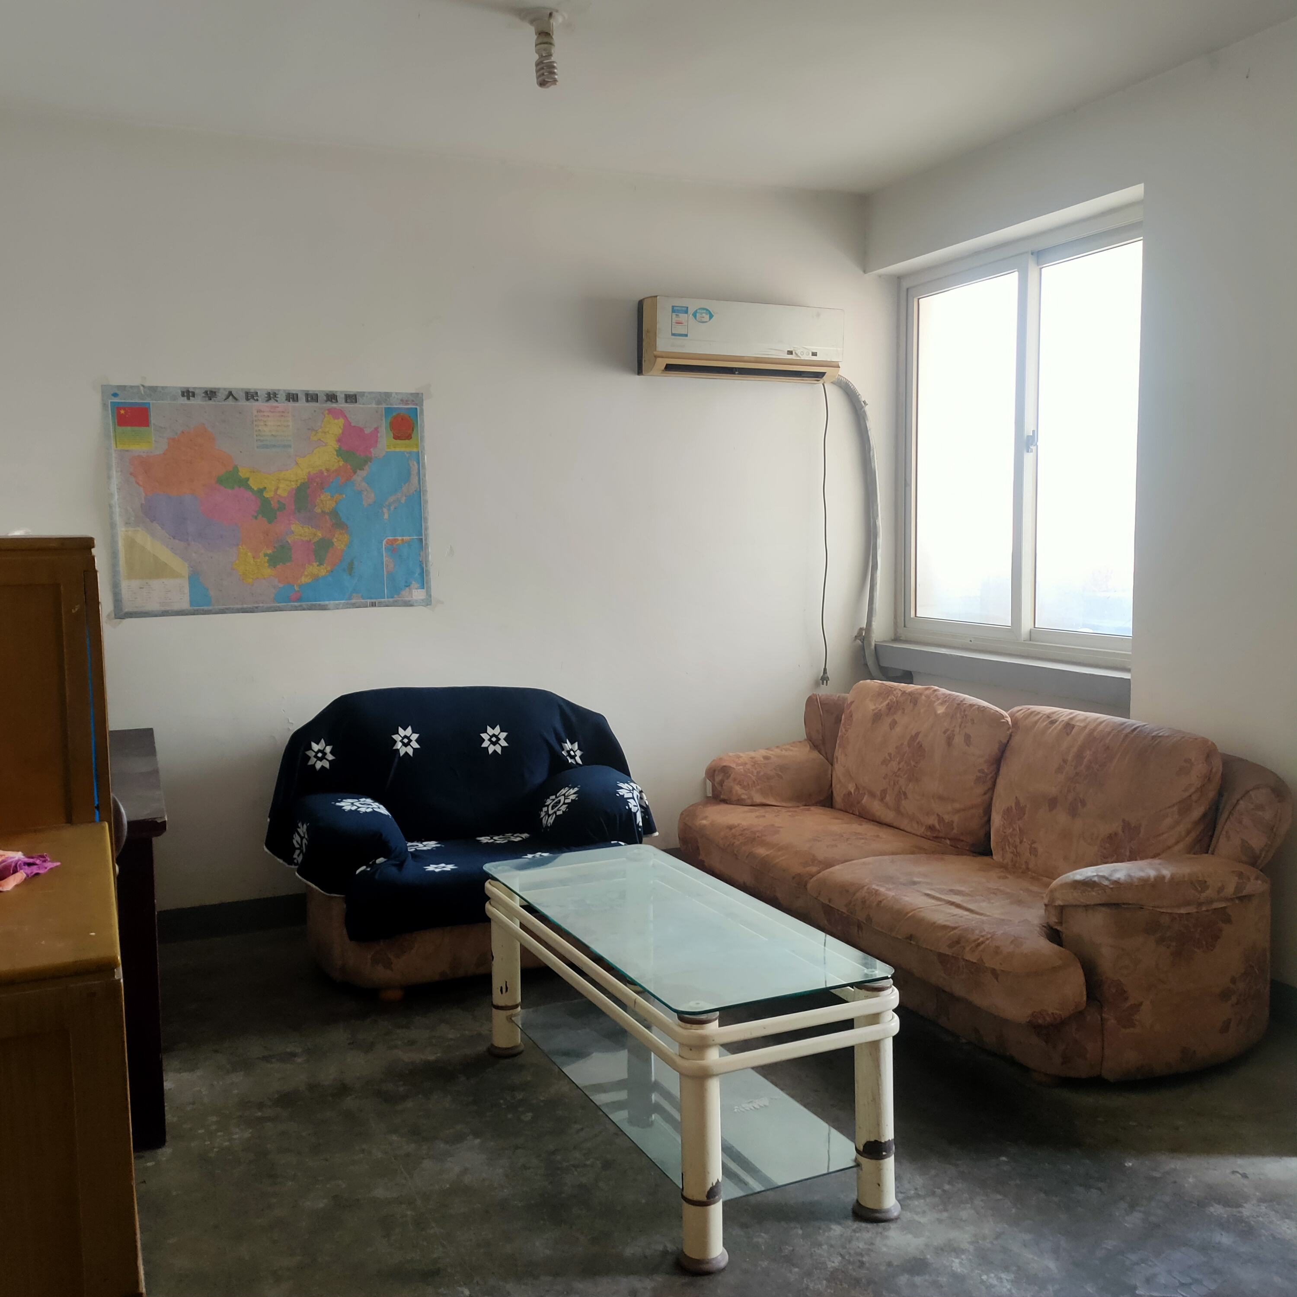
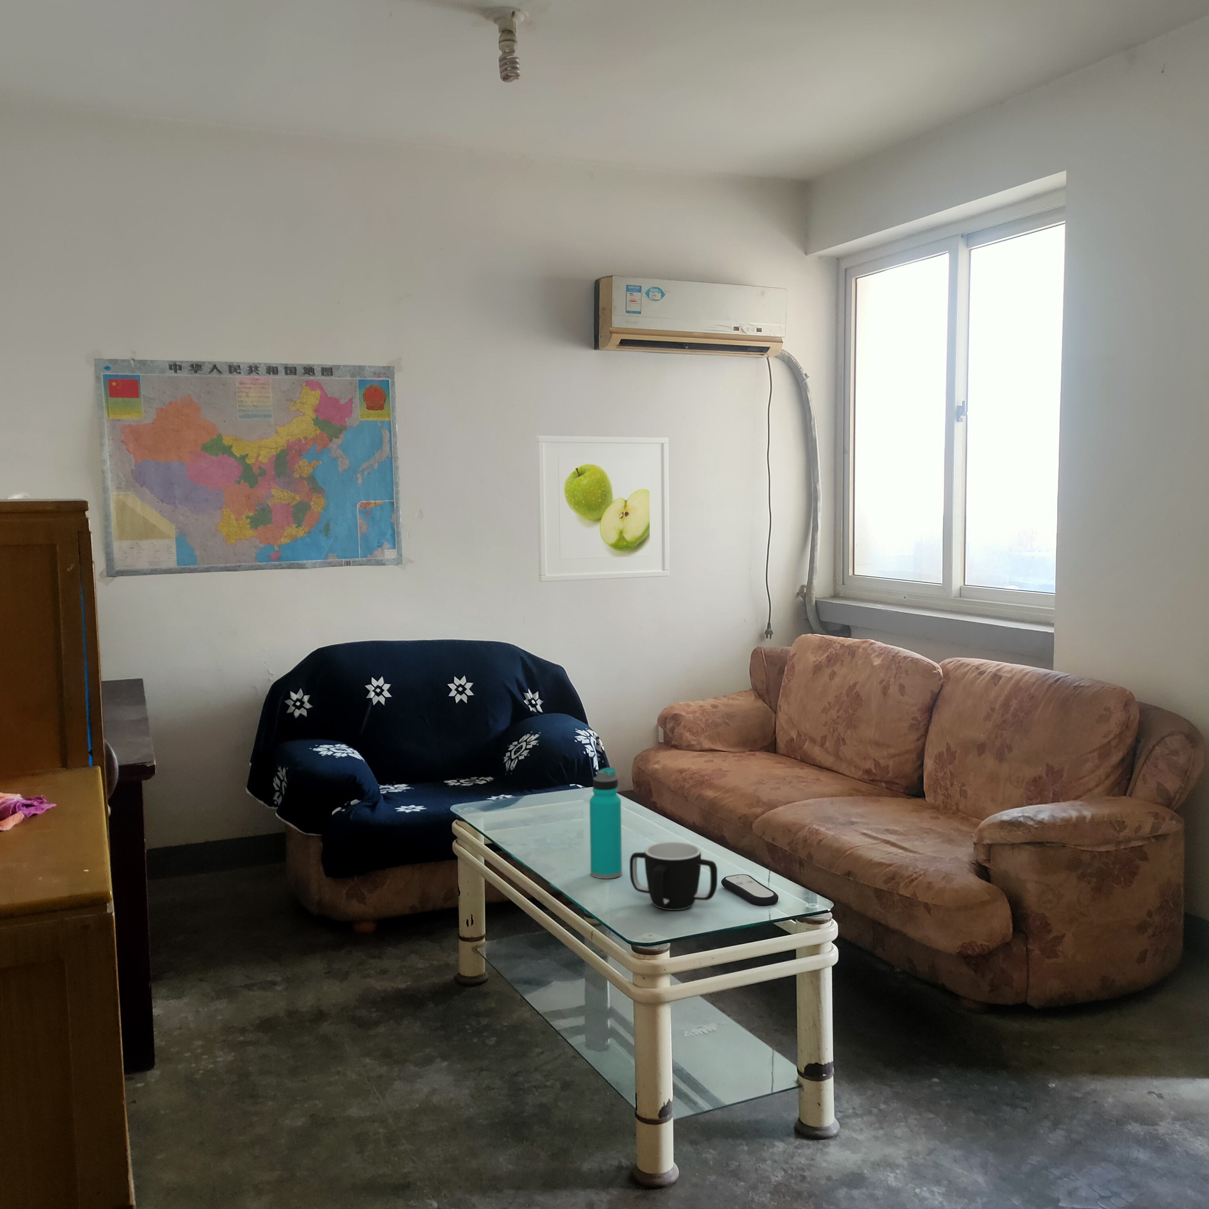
+ water bottle (606, 822)
+ mug (673, 877)
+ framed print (604, 508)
+ remote control (751, 889)
